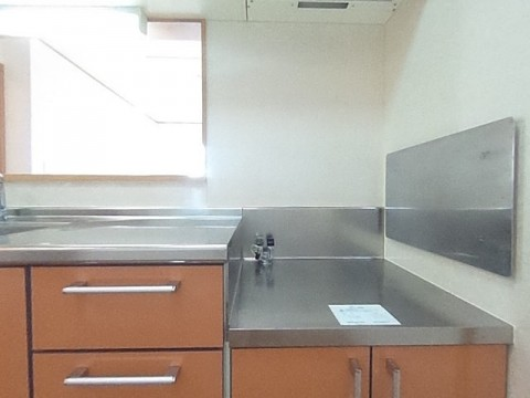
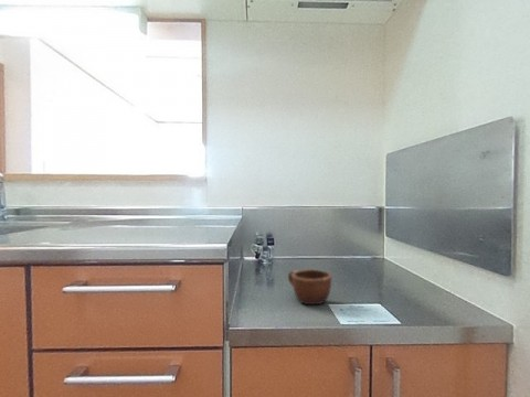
+ mug (307, 287)
